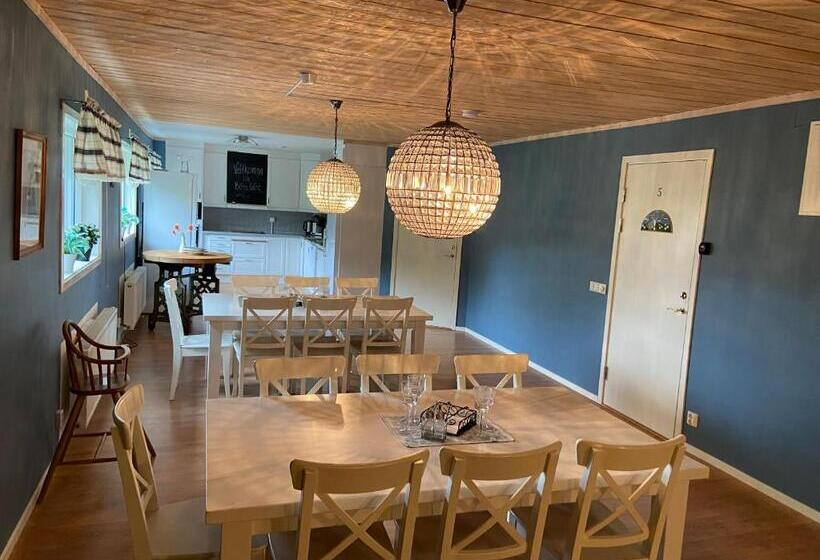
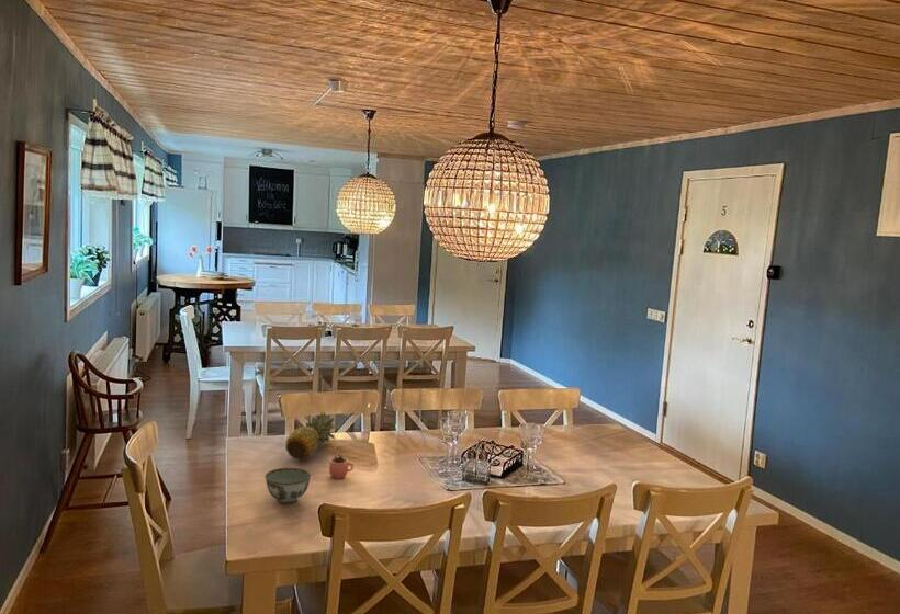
+ bowl (288, 487)
+ cocoa (341, 461)
+ fruit (313, 434)
